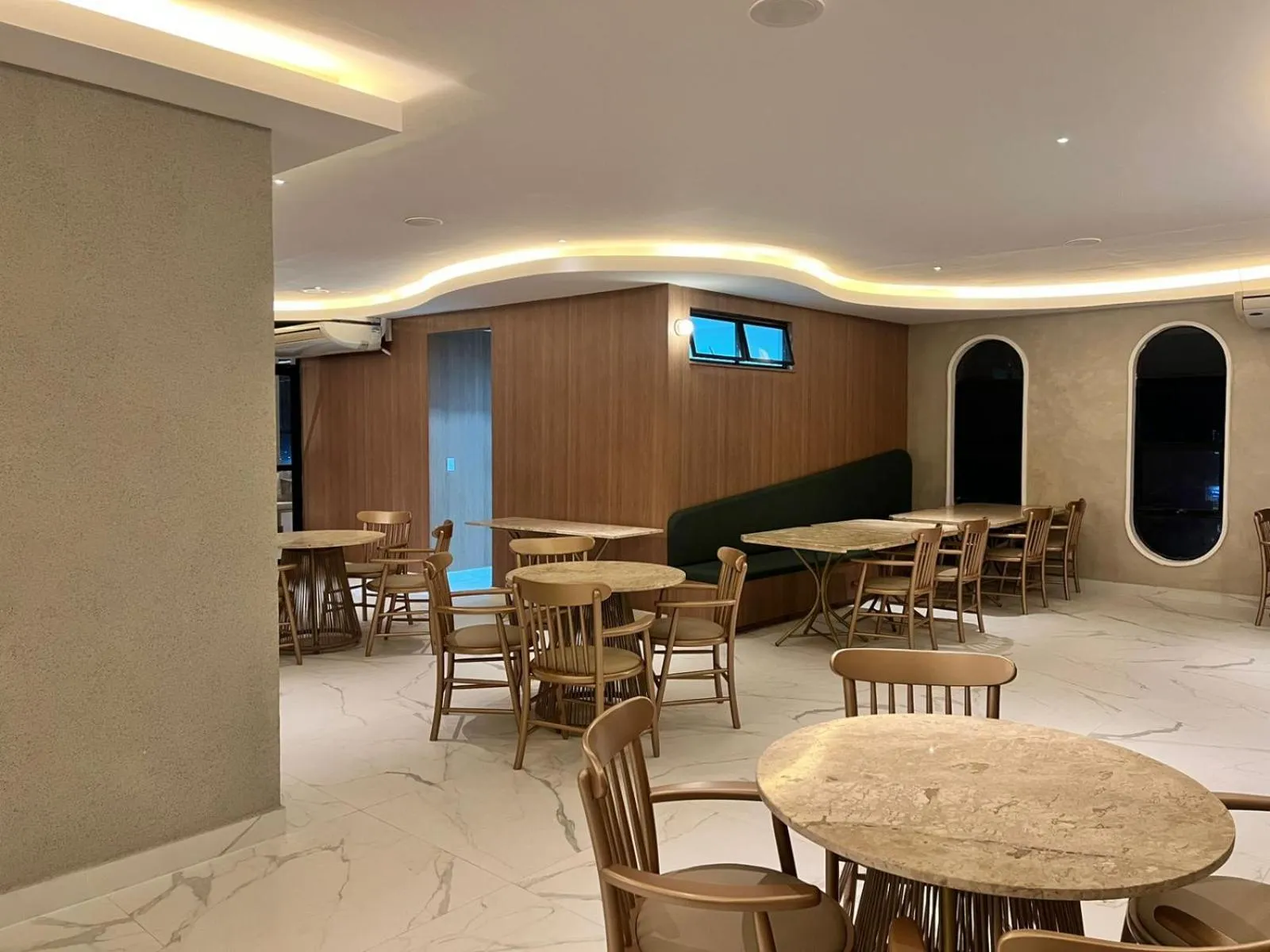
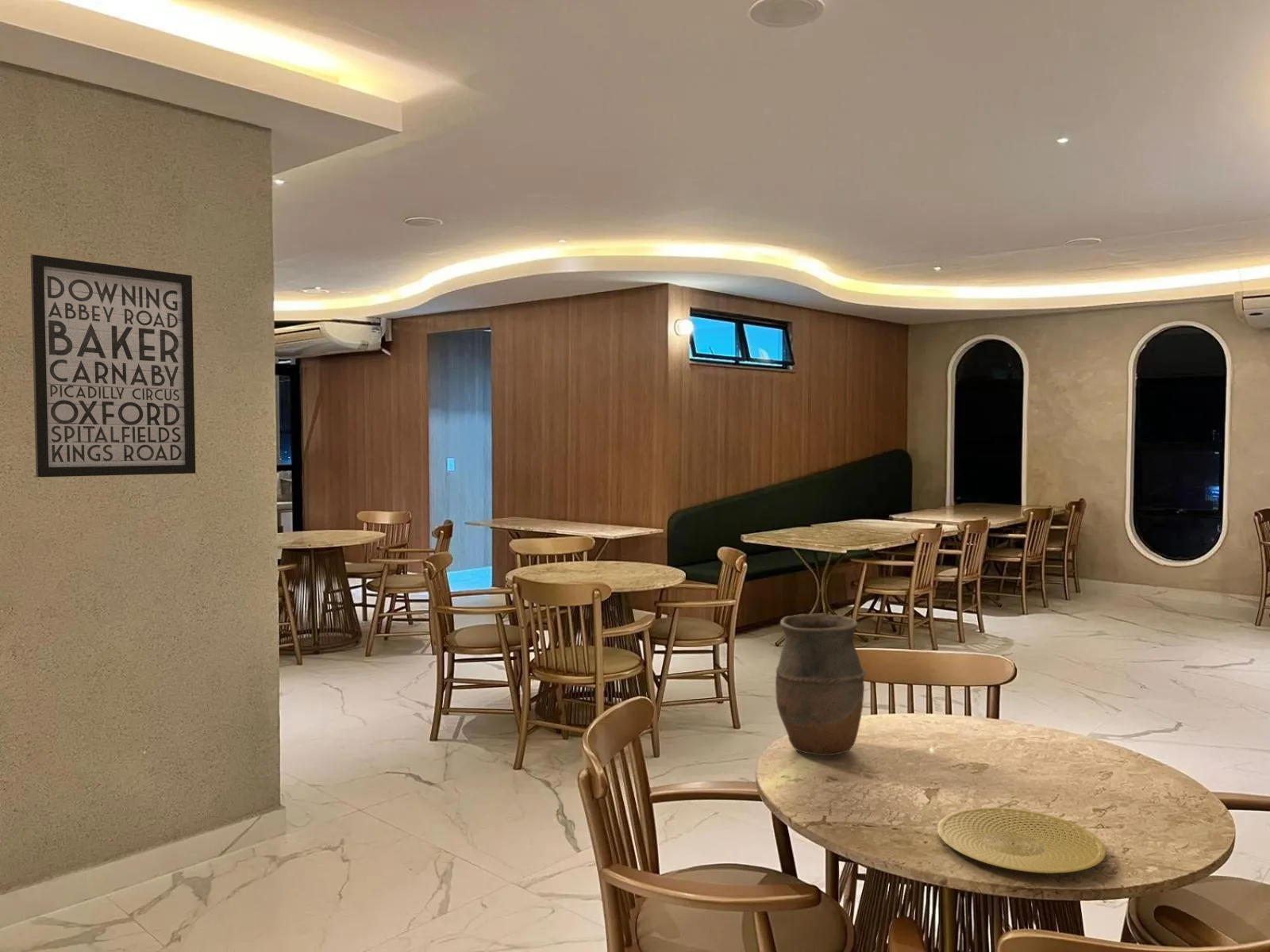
+ plate (1018, 839)
+ wall art (117, 370)
+ vase (819, 685)
